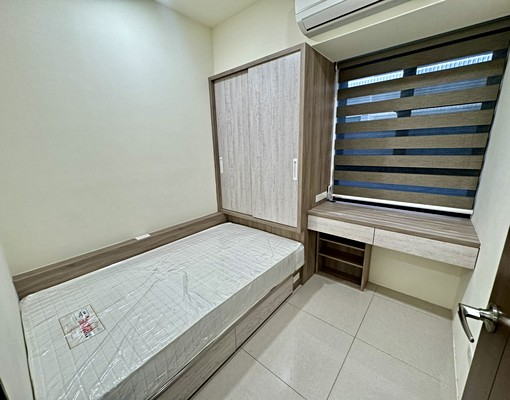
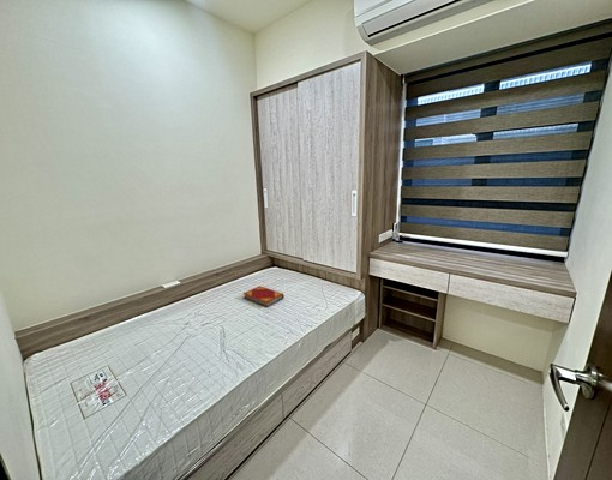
+ hardback book (263, 295)
